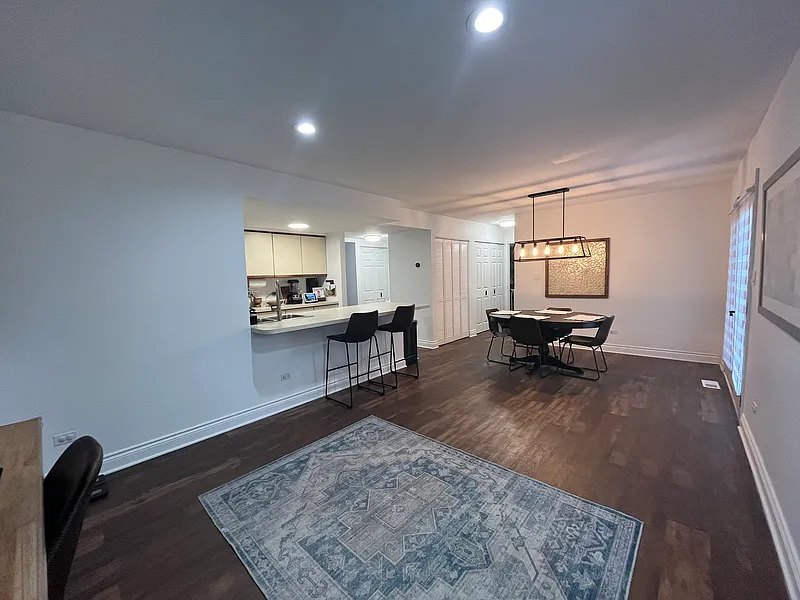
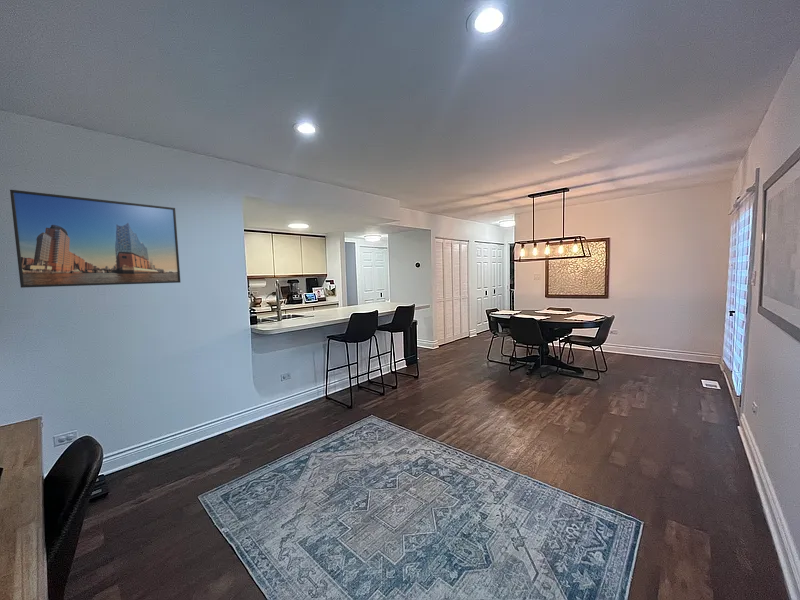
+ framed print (107, 242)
